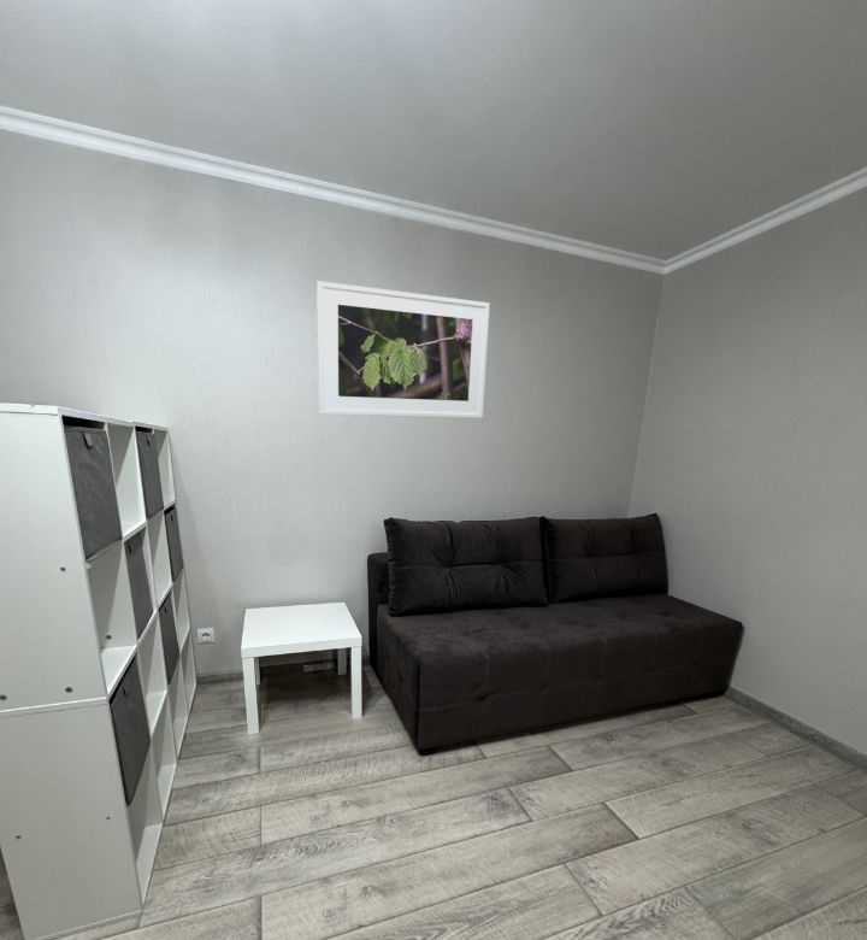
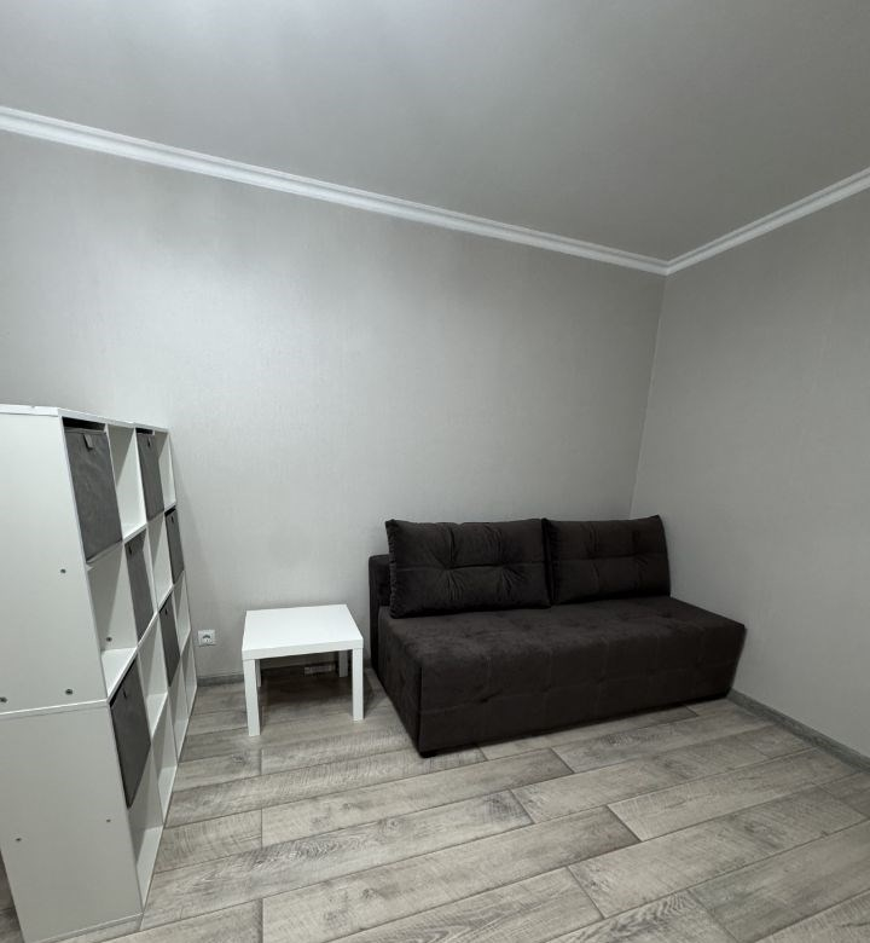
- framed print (407, 356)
